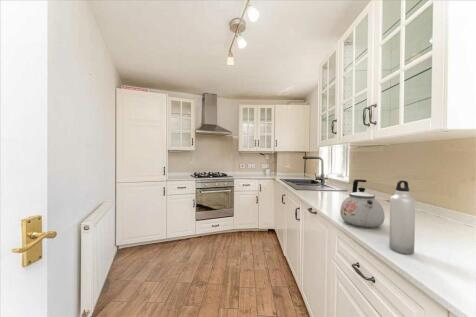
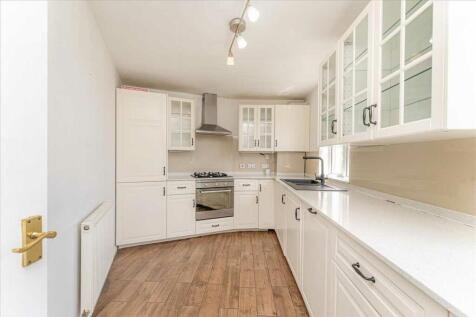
- kettle (361, 201)
- water bottle (402, 215)
